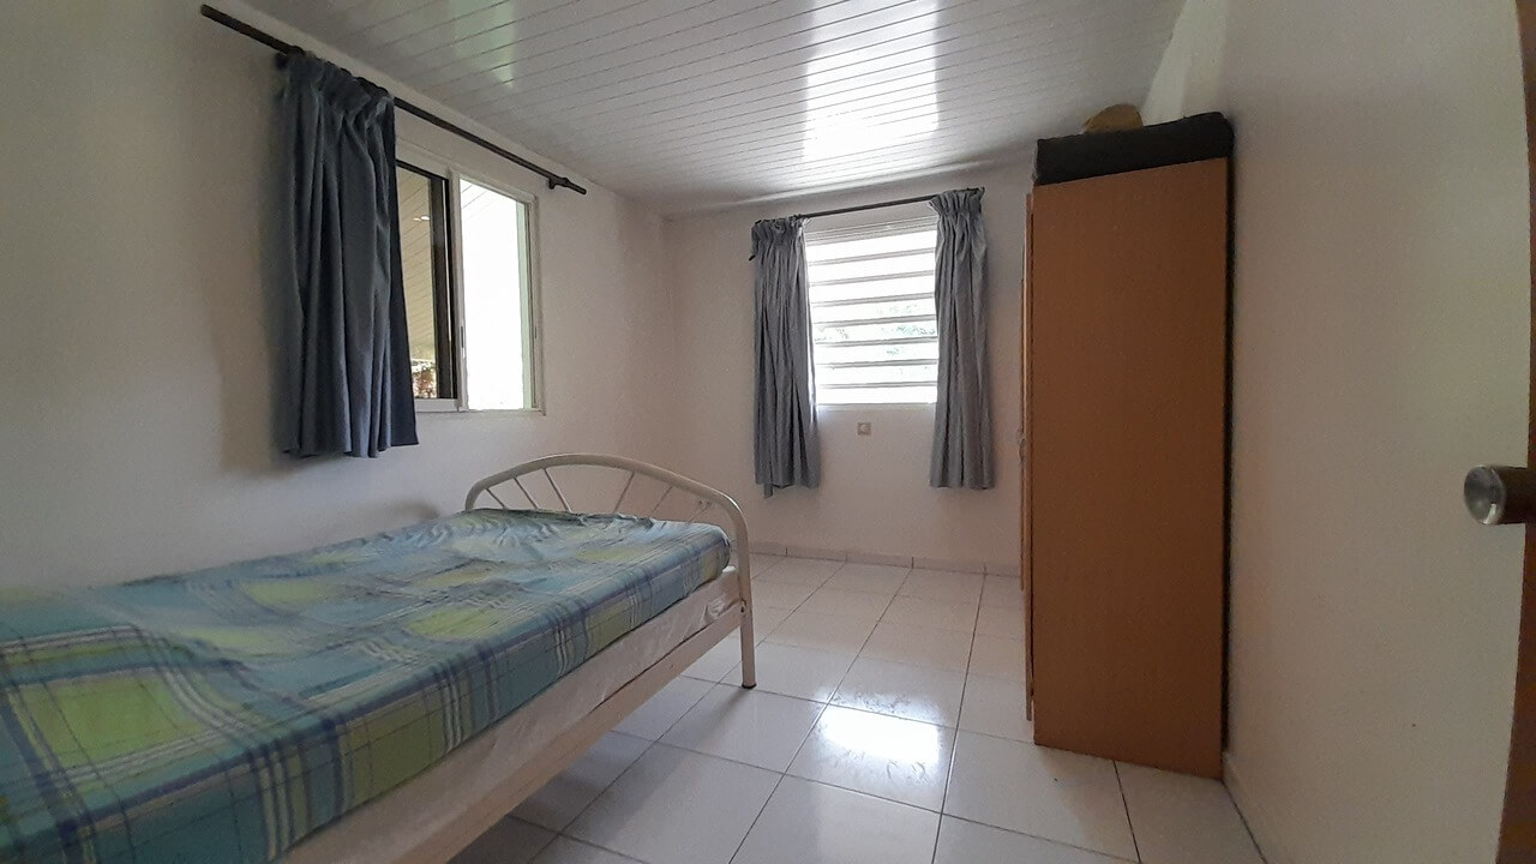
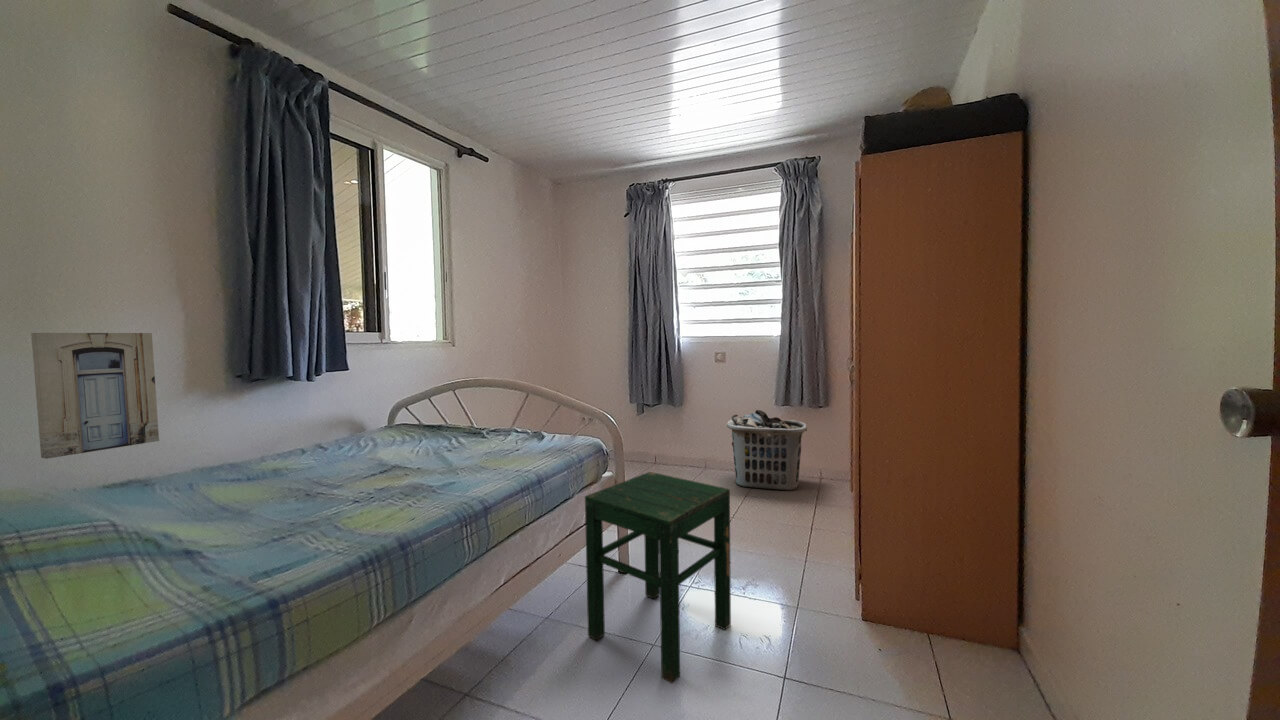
+ clothes hamper (766, 447)
+ wall art (100, 391)
+ stool (658, 561)
